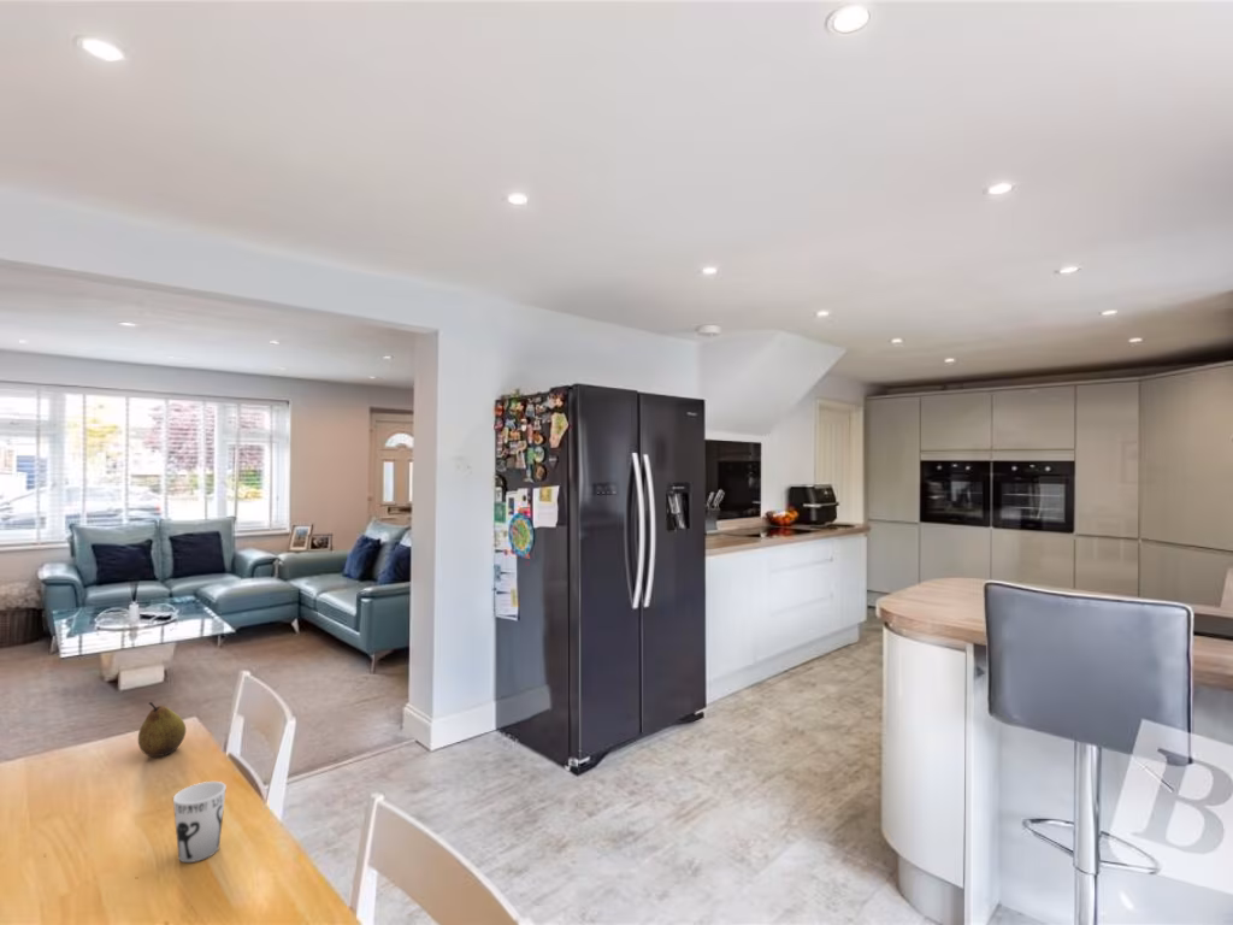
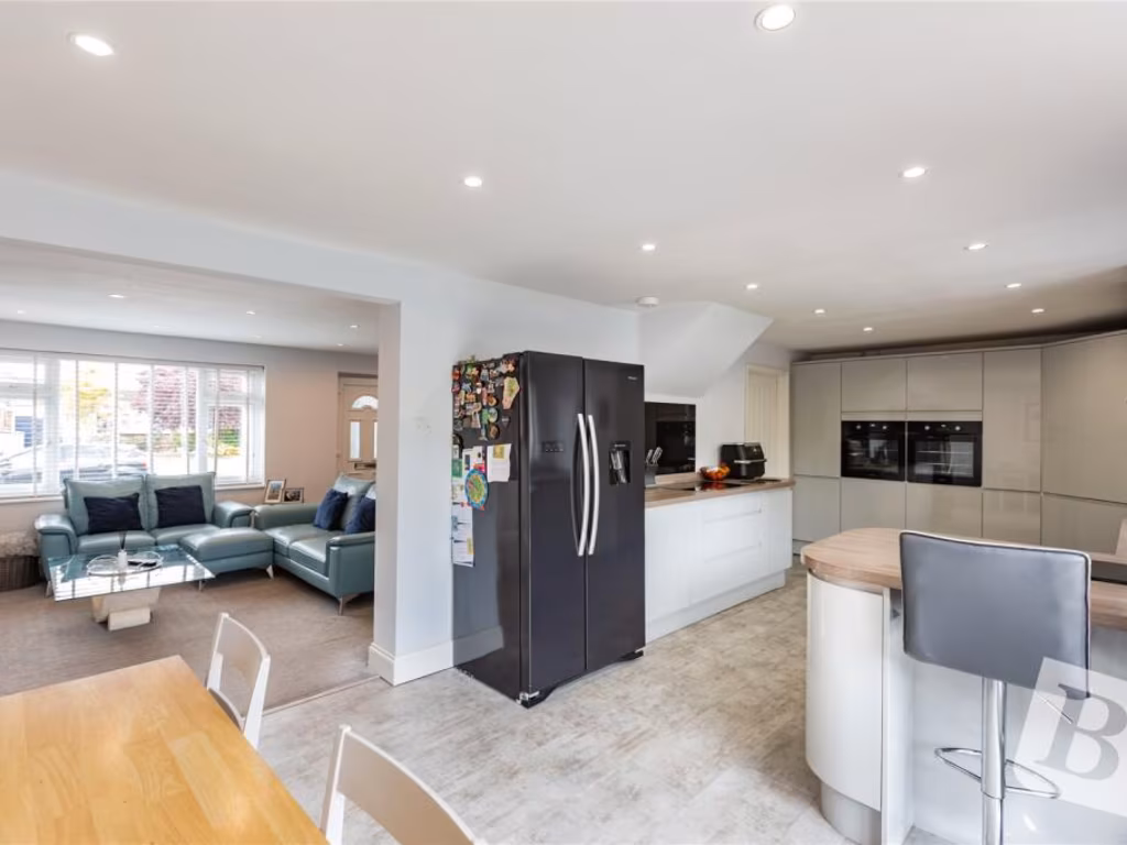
- fruit (161, 725)
- cup (199, 821)
